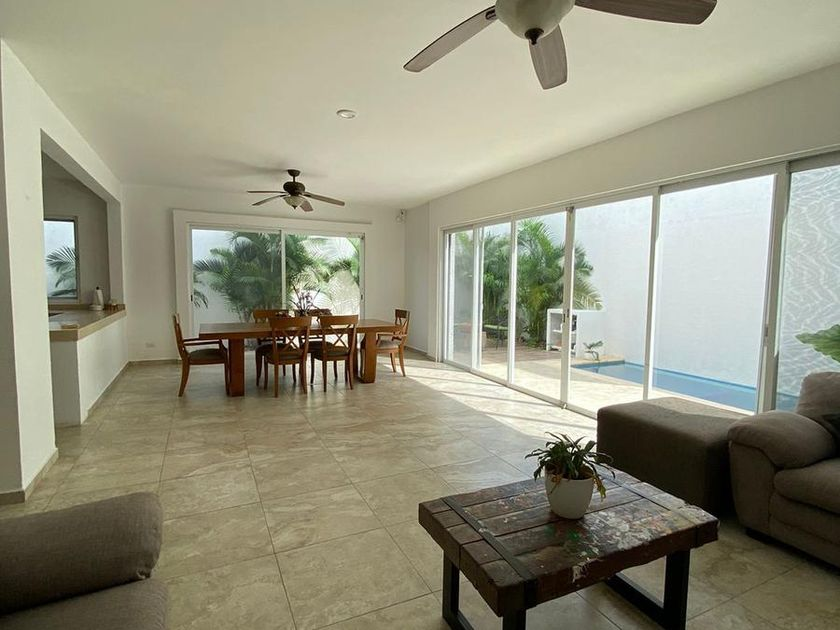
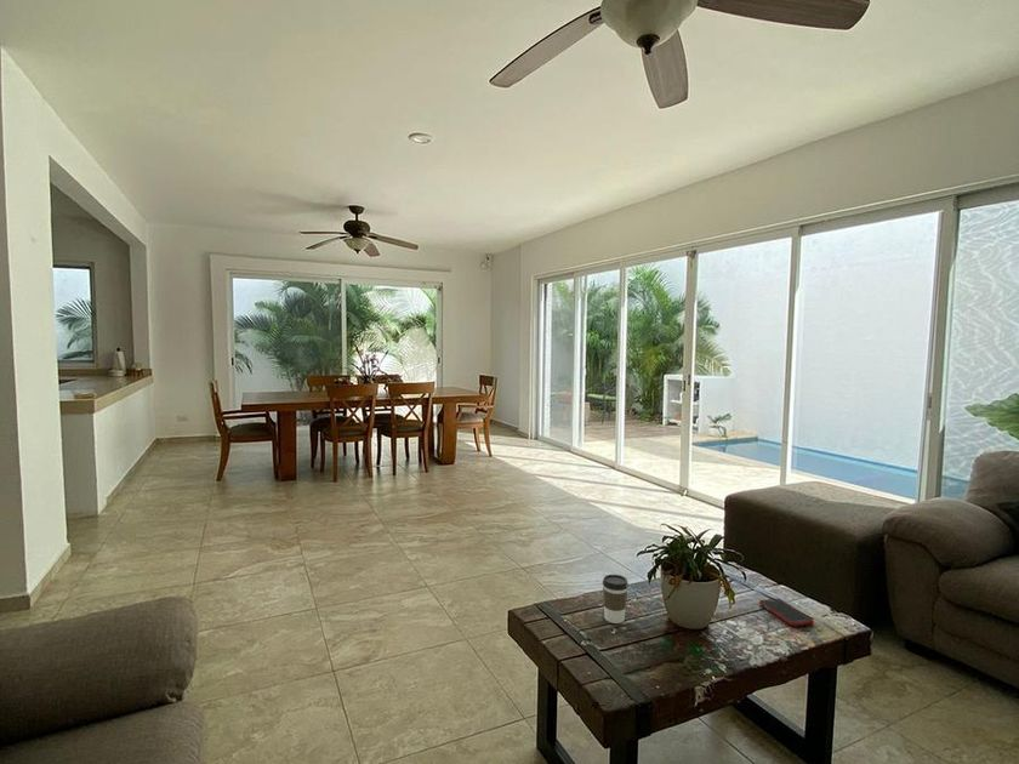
+ coffee cup (614, 598)
+ cell phone (785, 611)
